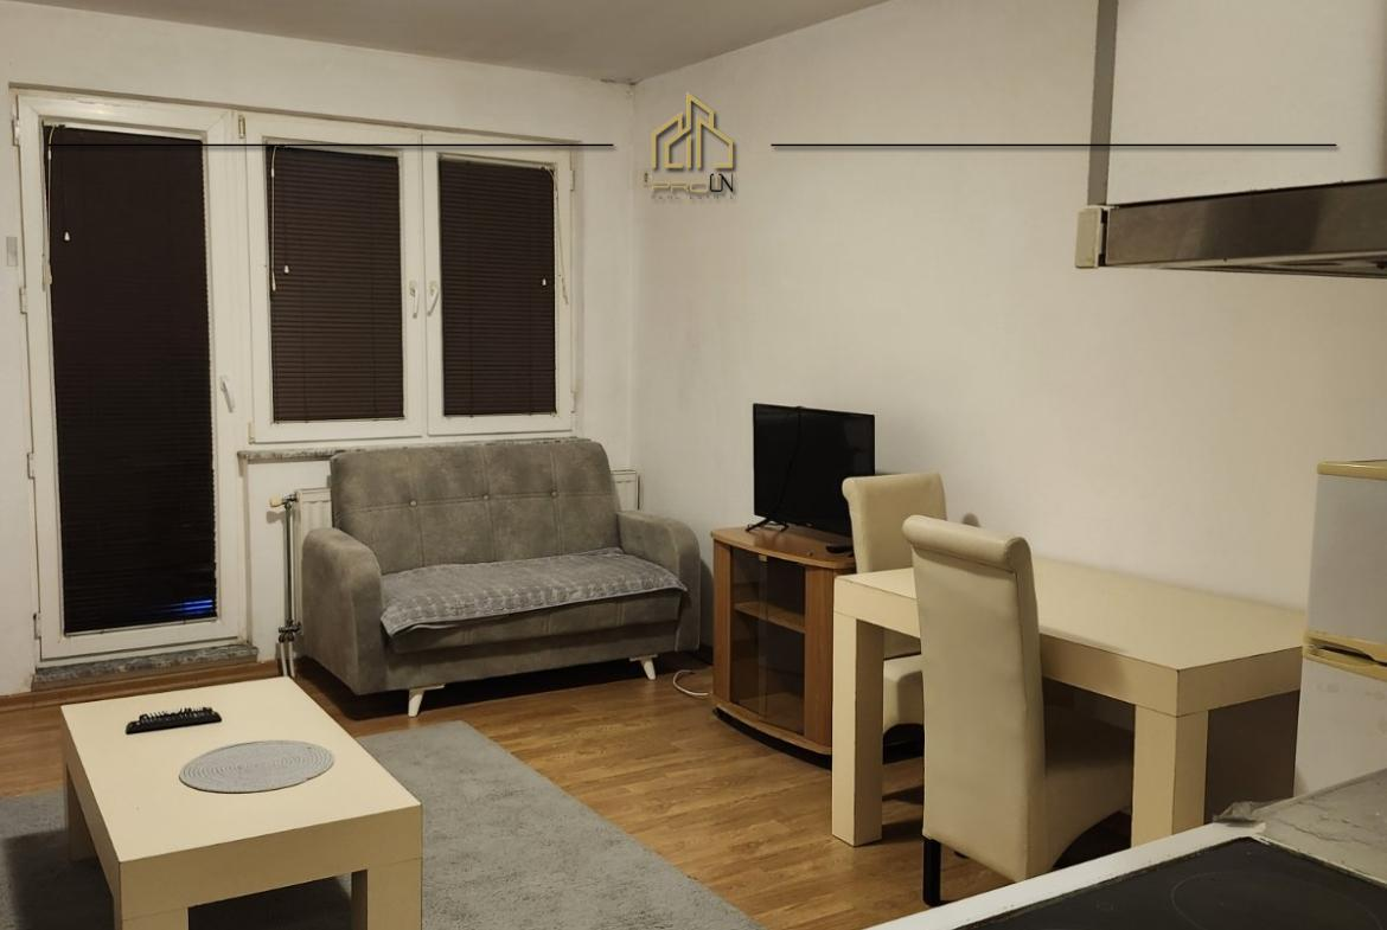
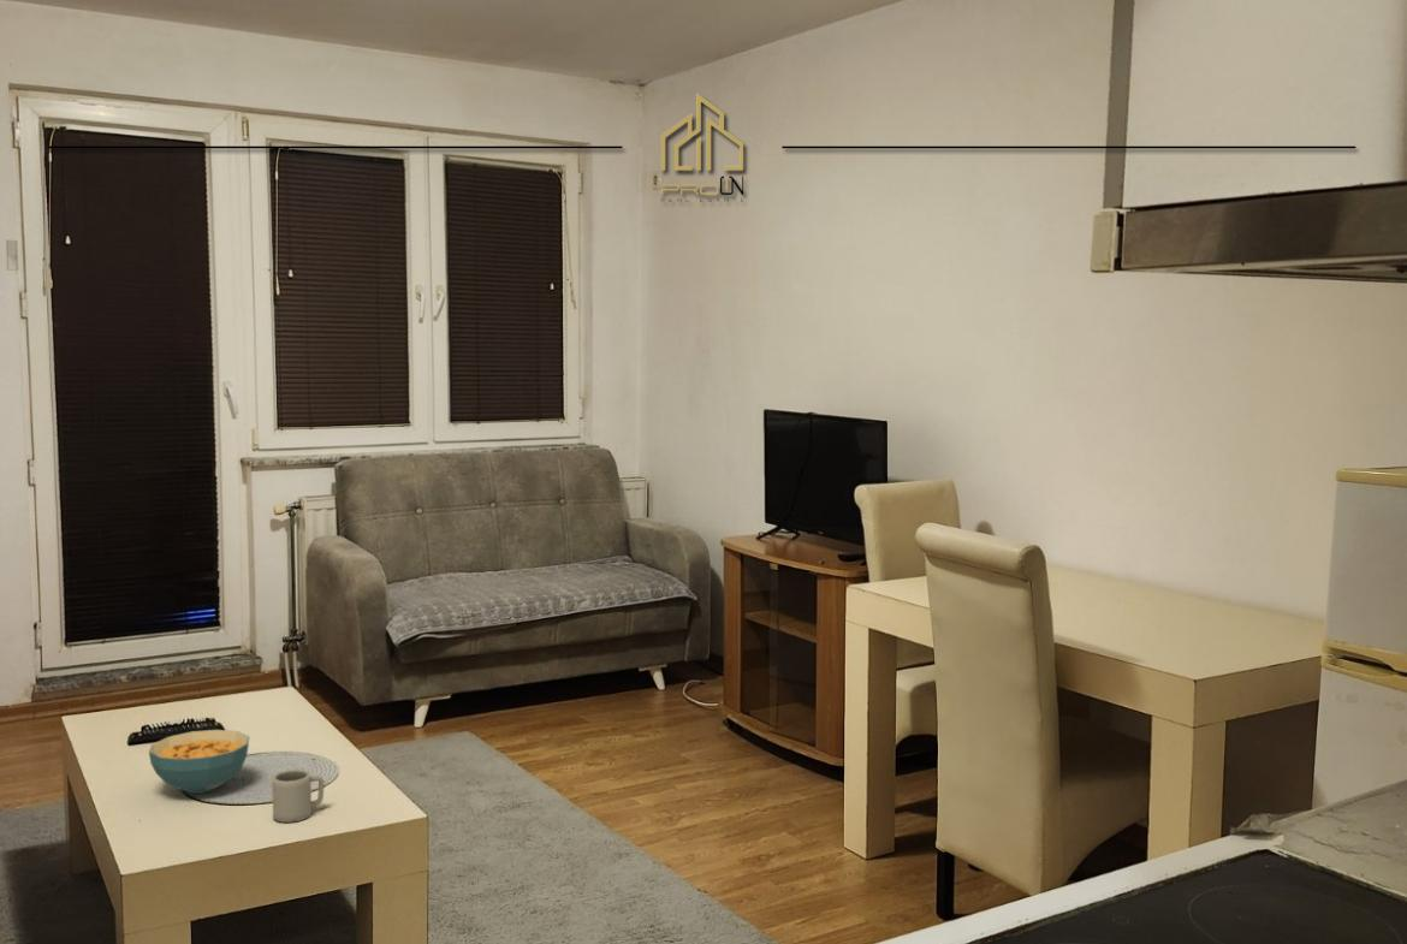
+ cereal bowl (200, 766)
+ cup (298, 794)
